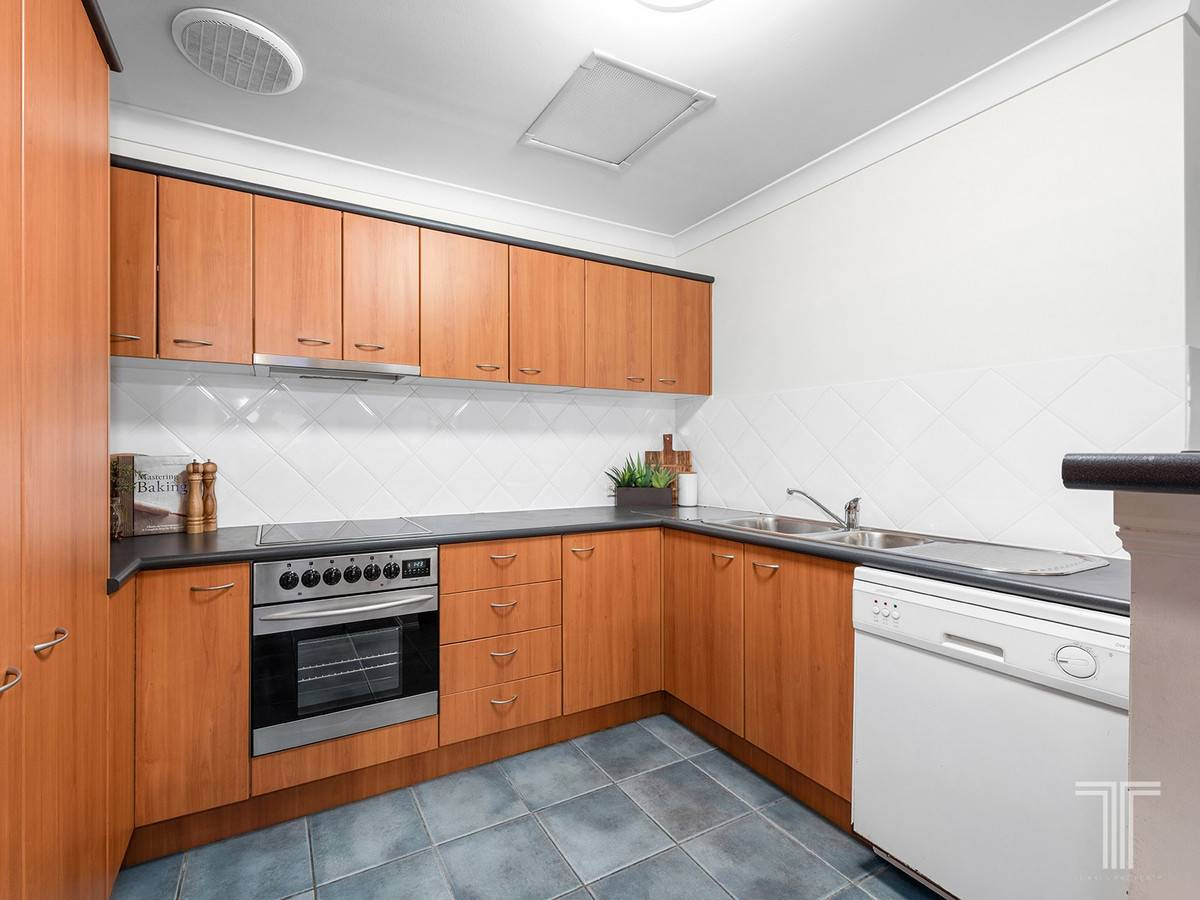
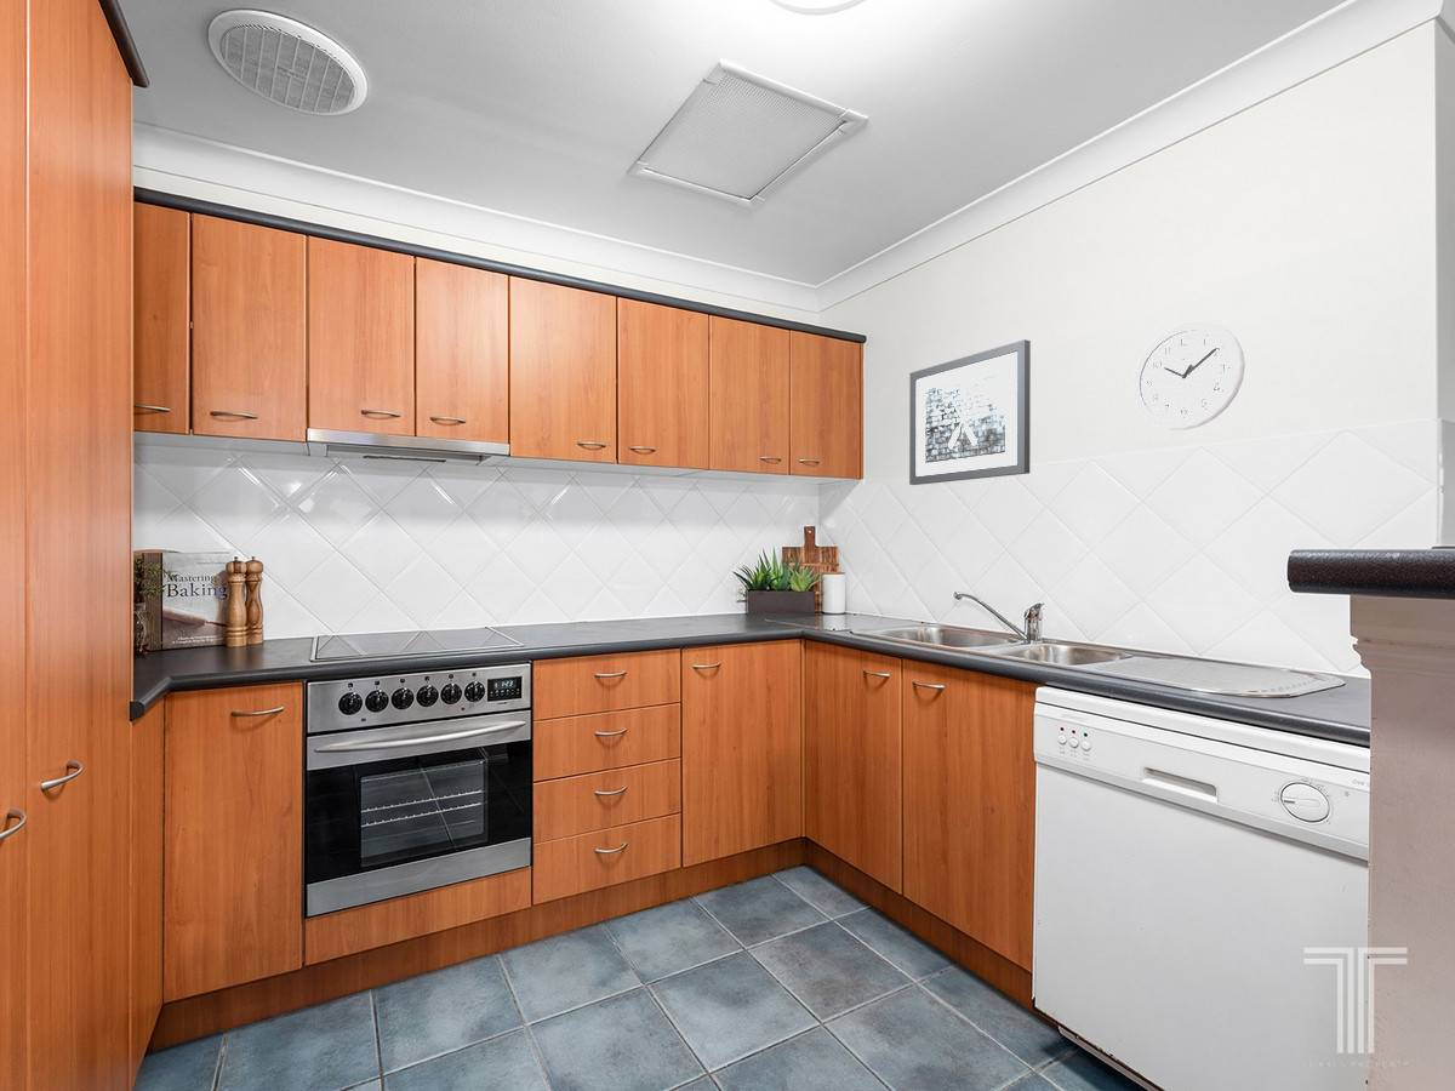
+ wall art (964, 418)
+ wall clock (1183, 376)
